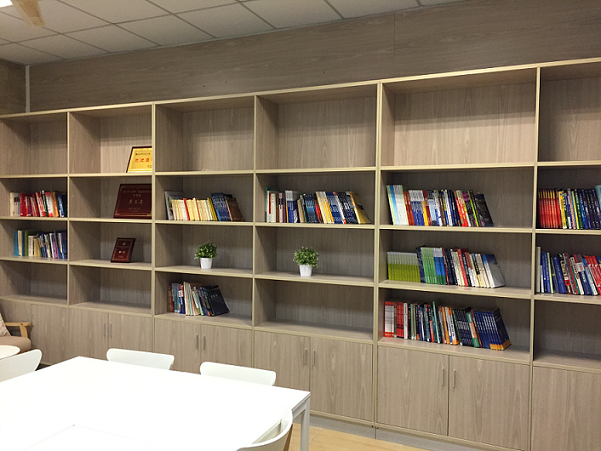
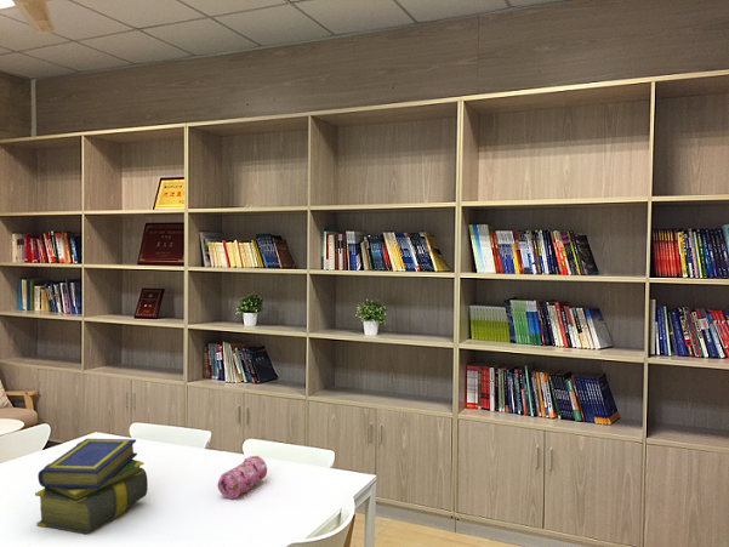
+ pencil case (243, 475)
+ stack of books (93, 482)
